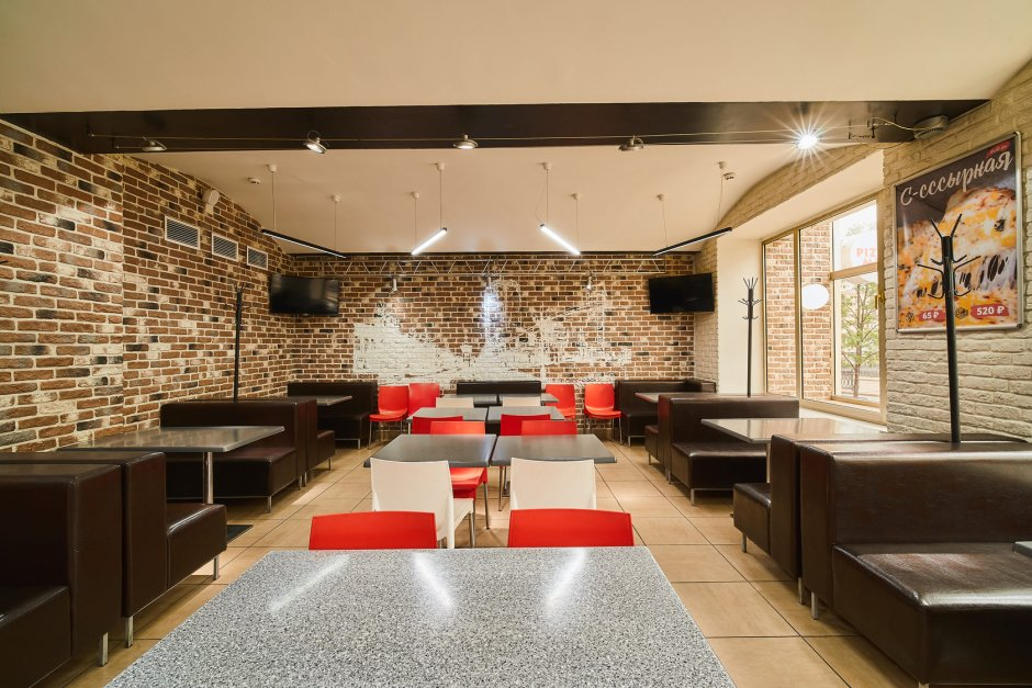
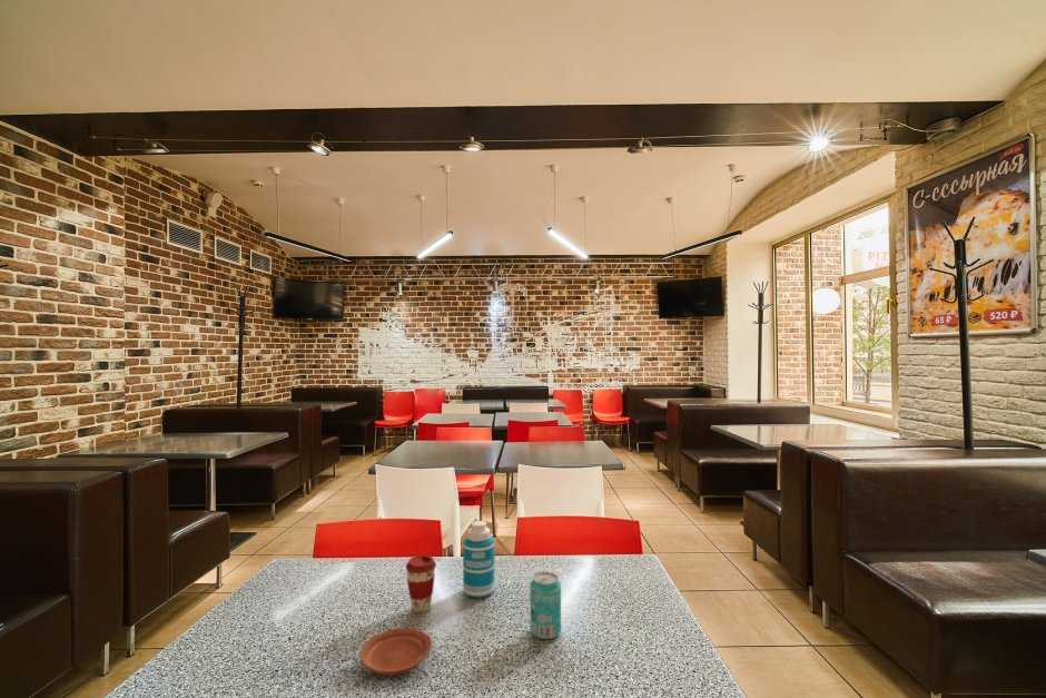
+ bottle (478, 557)
+ coffee cup (421, 583)
+ plate (396, 655)
+ beverage can (545, 604)
